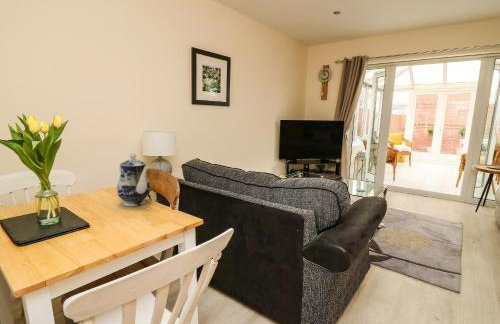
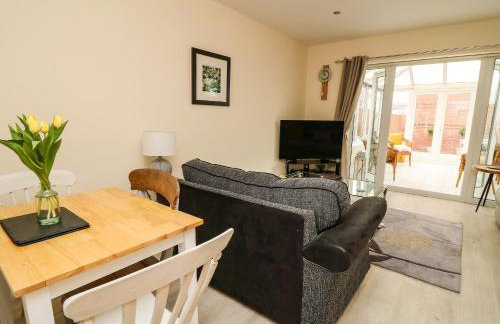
- teapot (133, 178)
